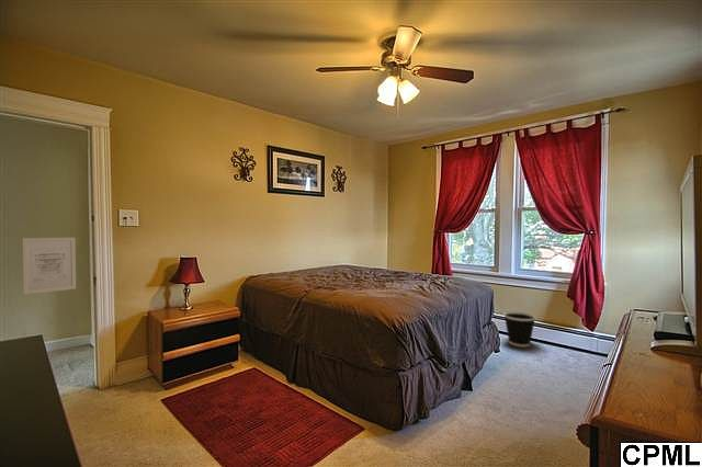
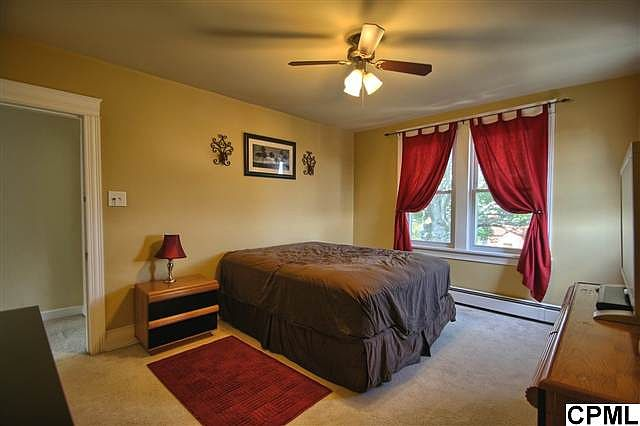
- wall art (50, 264)
- wastebasket (519, 329)
